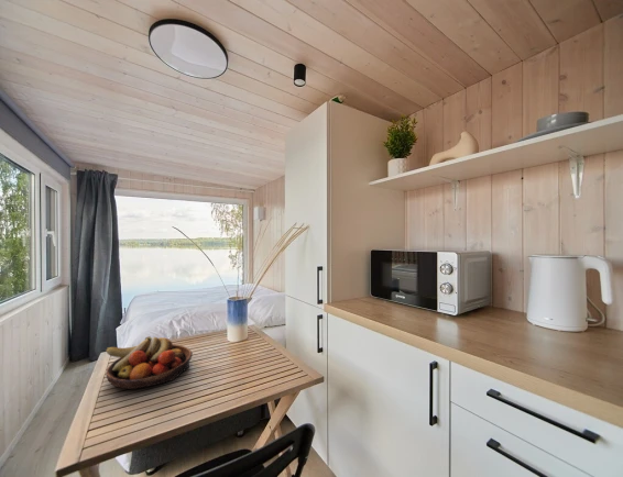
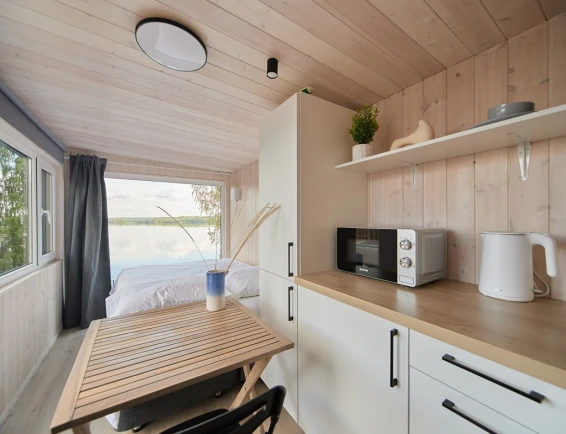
- fruit bowl (151, 357)
